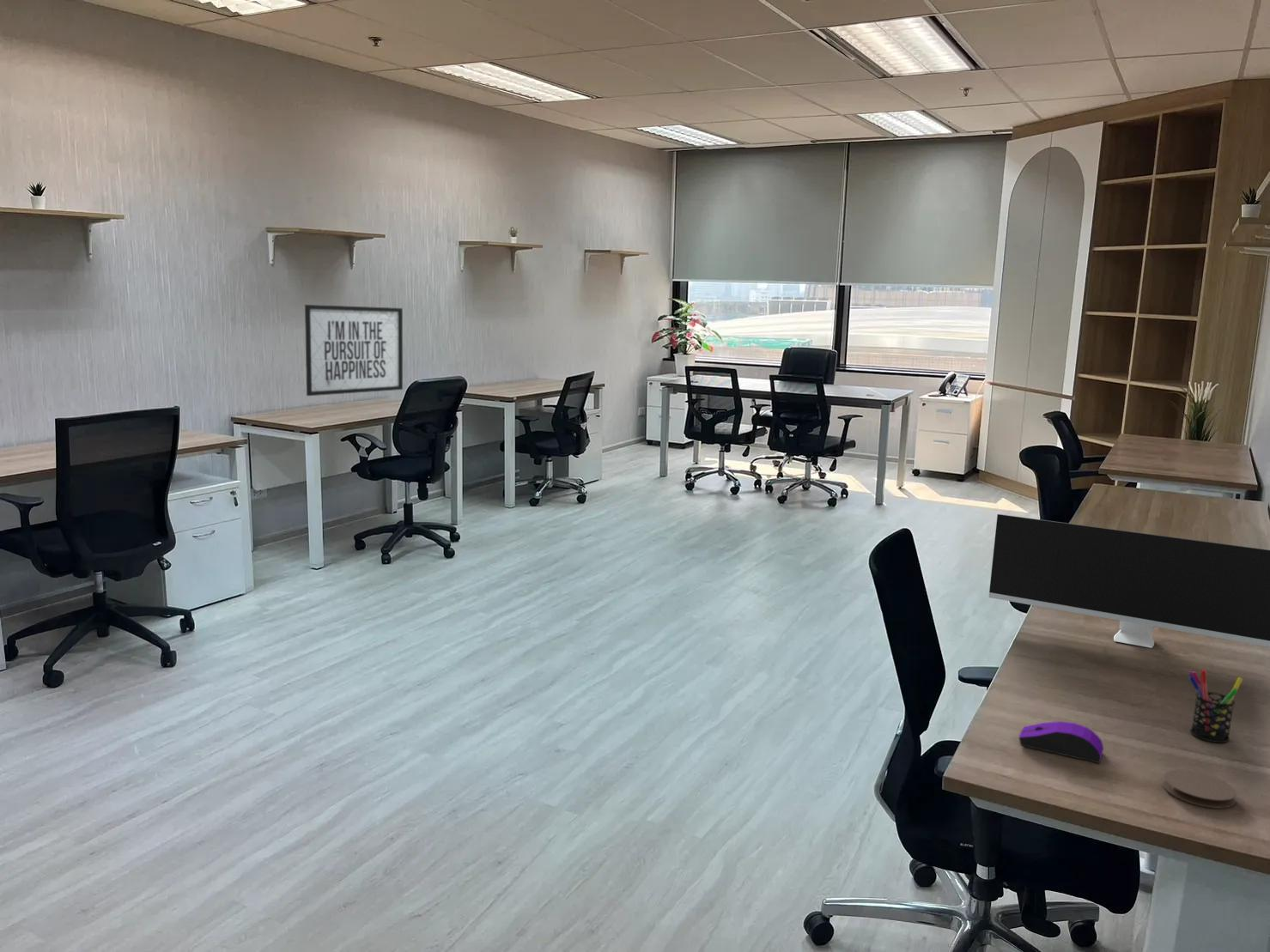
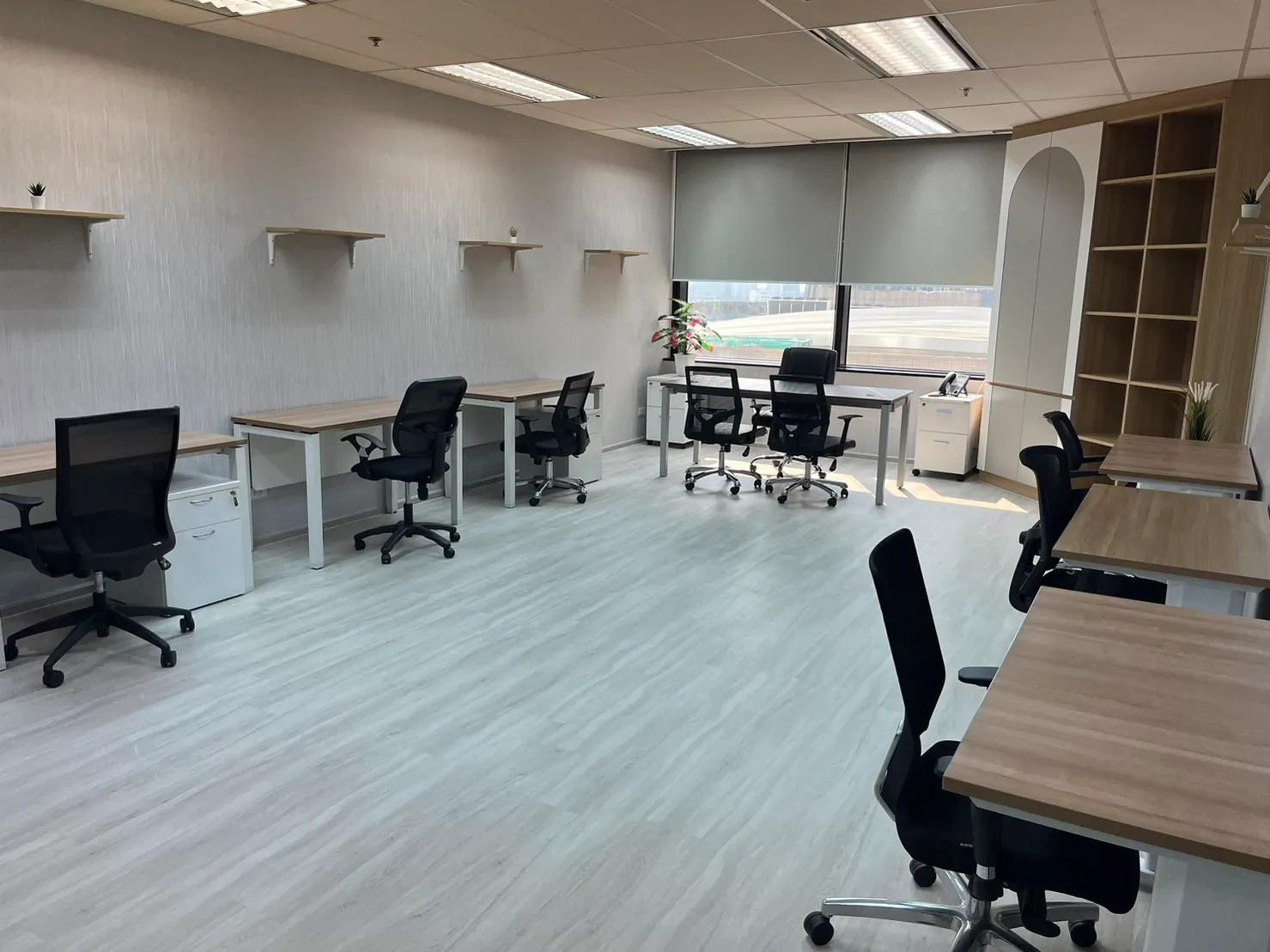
- computer mouse (1061, 737)
- coaster (1199, 788)
- mirror (356, 349)
- pen holder (1215, 704)
- monitor (1140, 586)
